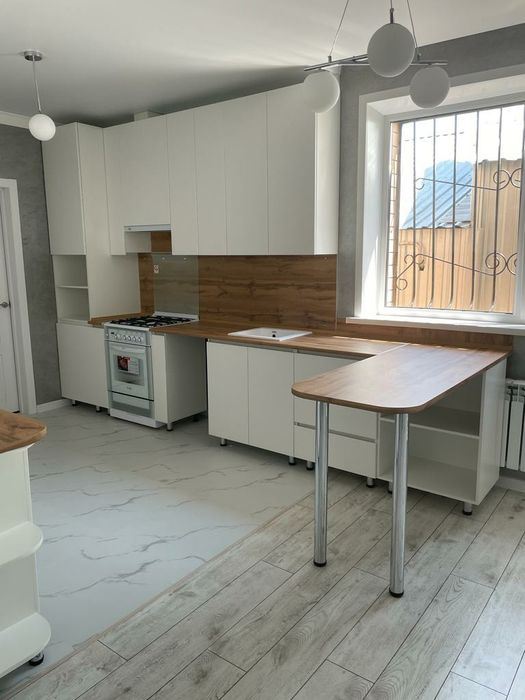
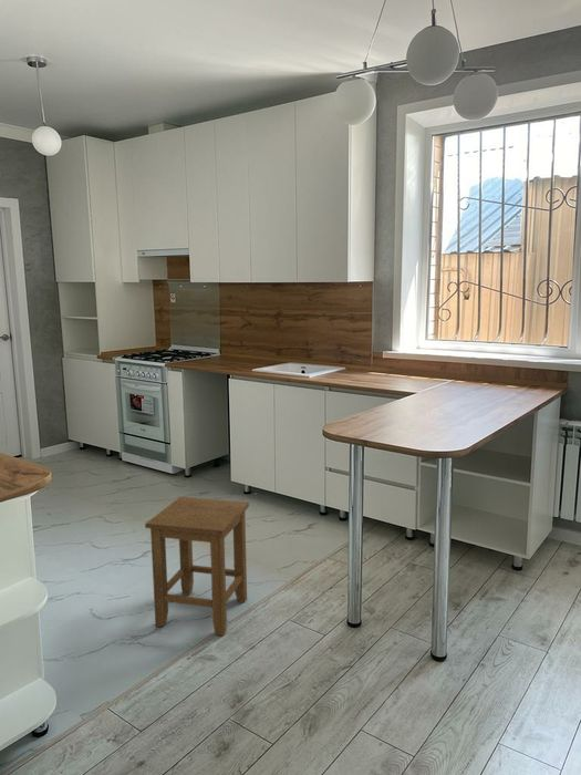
+ stool (200, 566)
